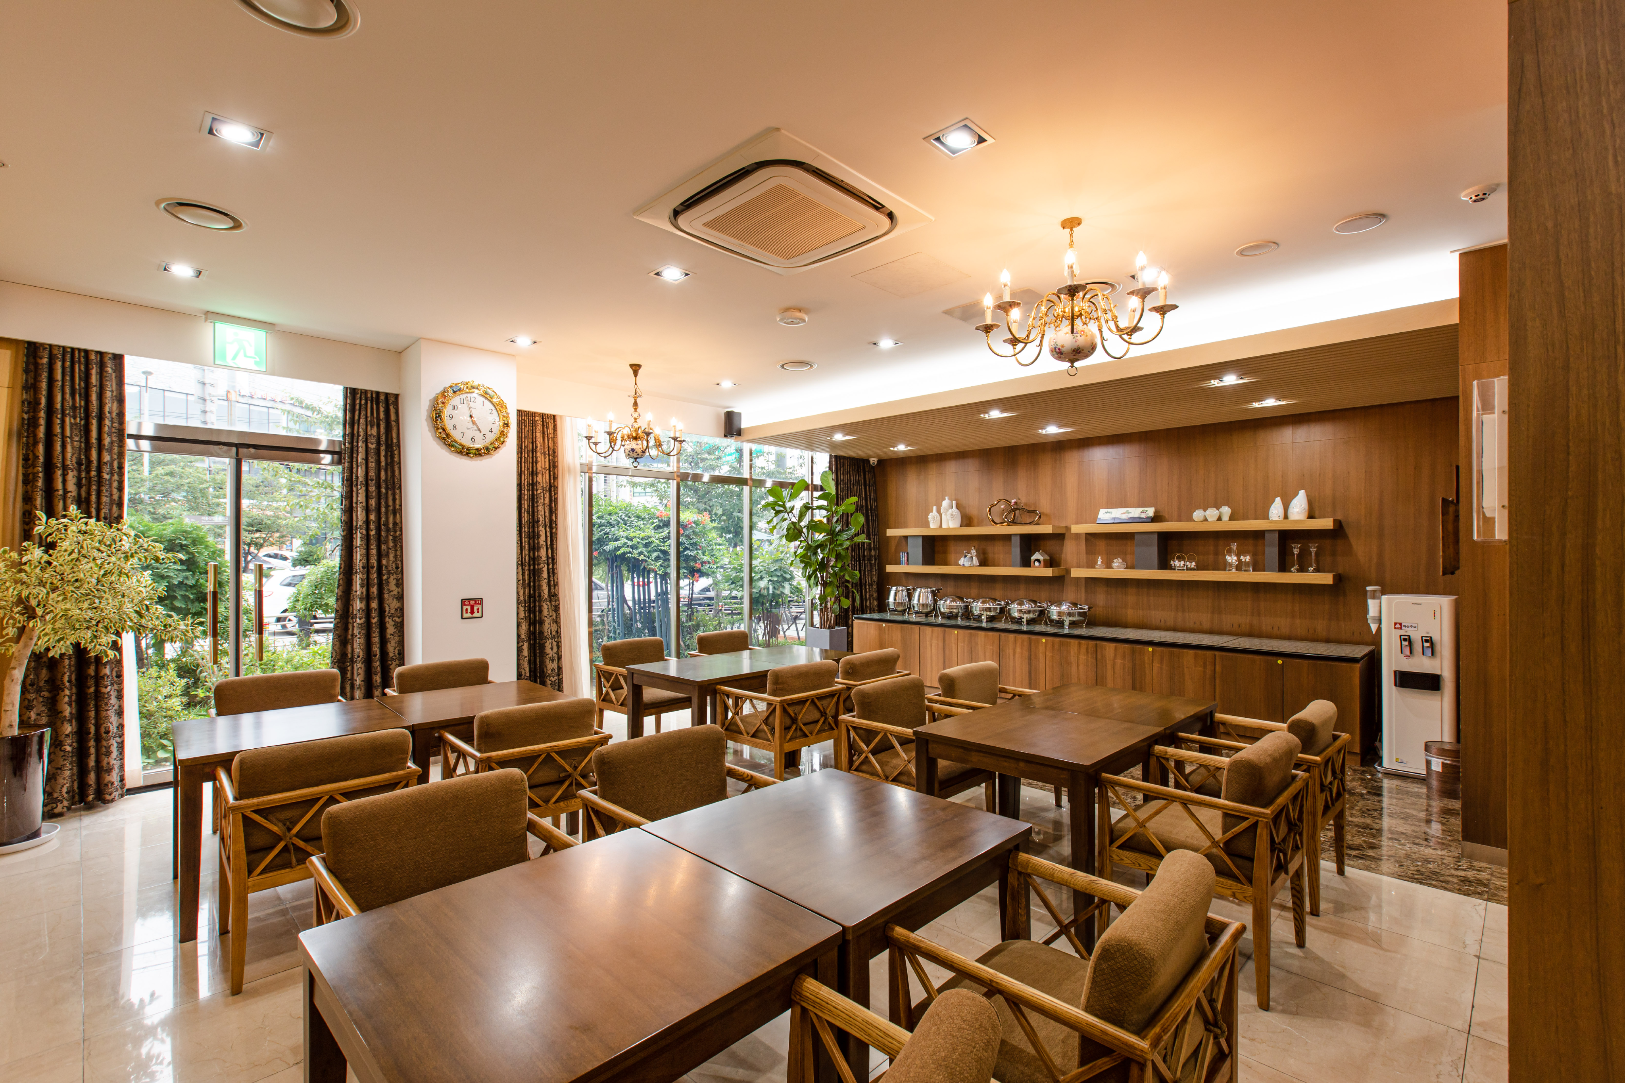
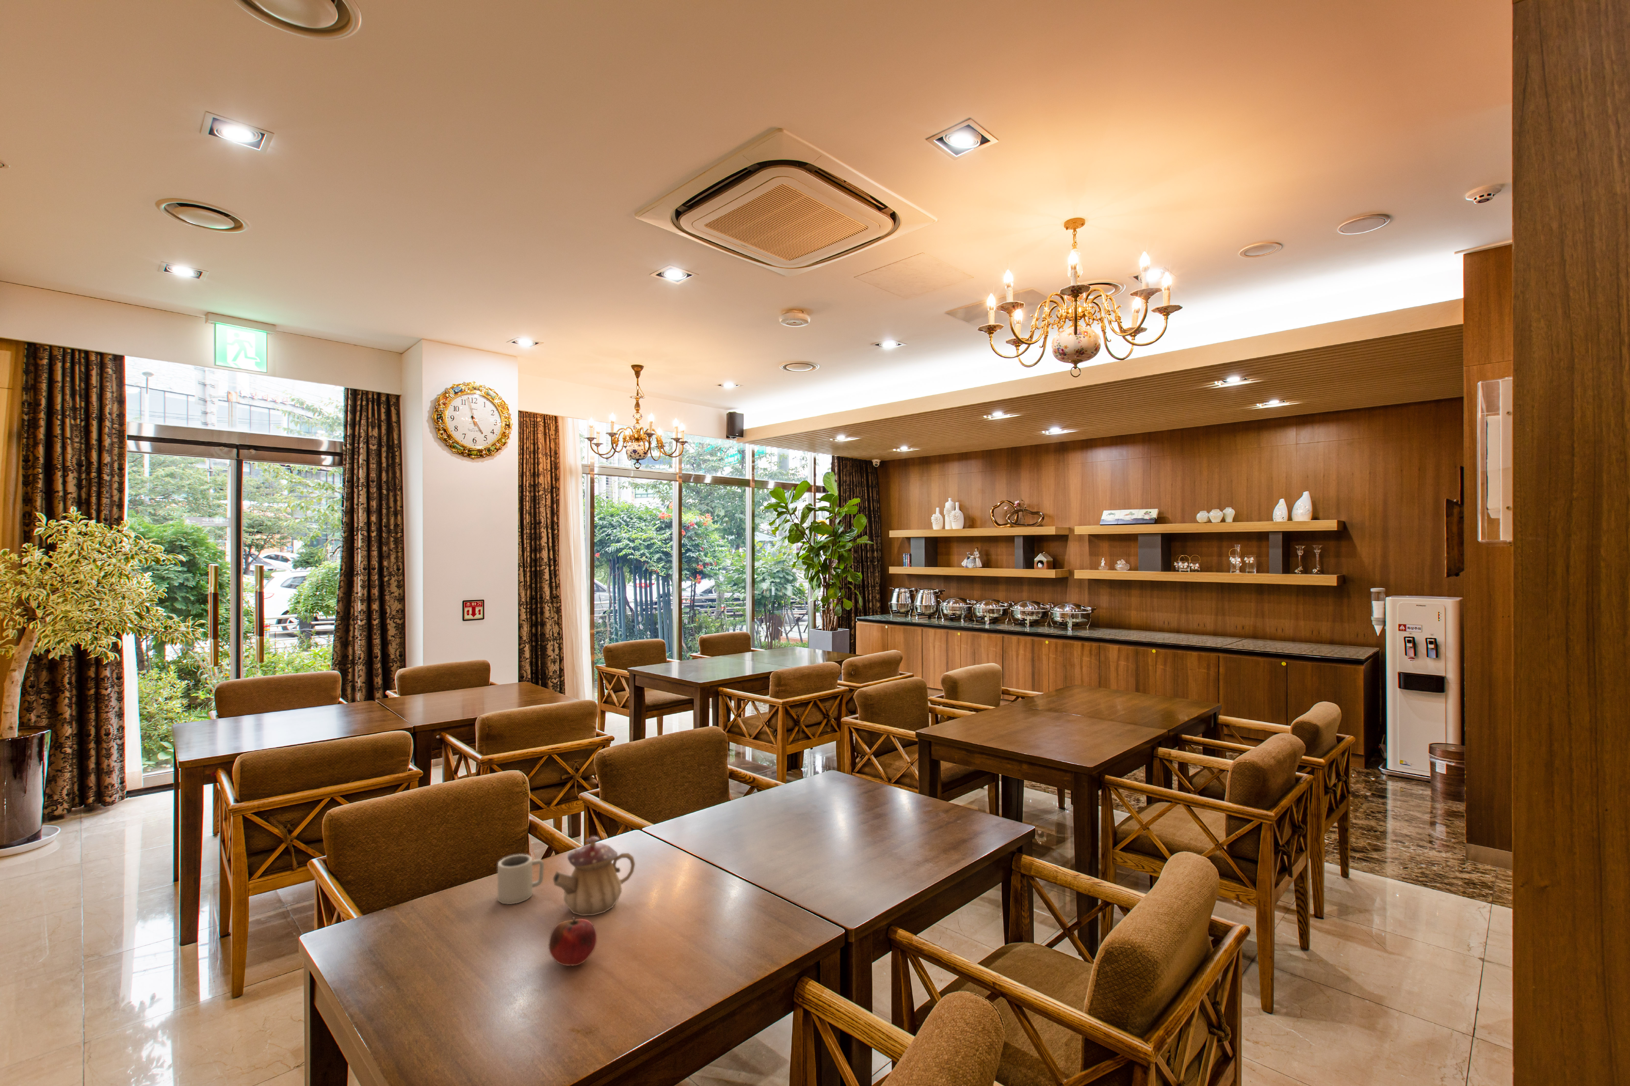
+ teapot (597, 869)
+ cup (522, 878)
+ fruit (572, 941)
